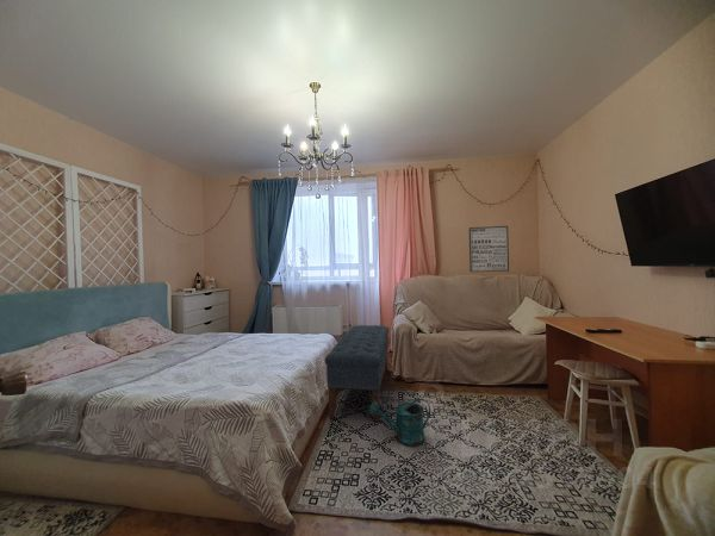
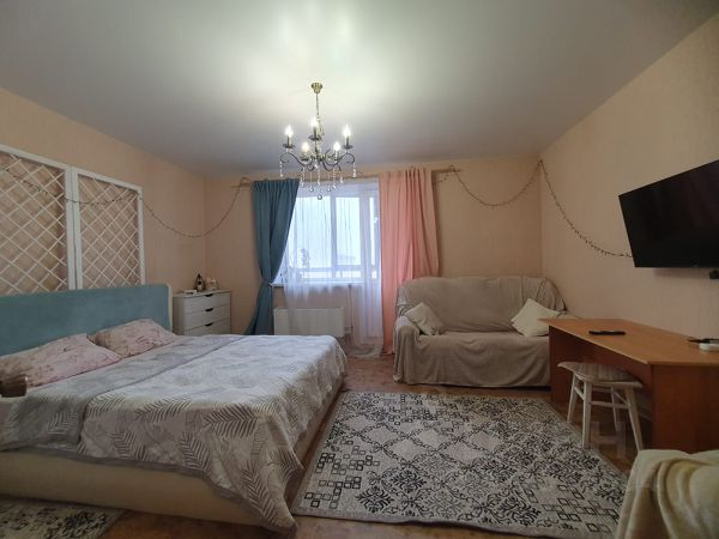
- wall art (489, 249)
- bench (362, 362)
- watering can (400, 419)
